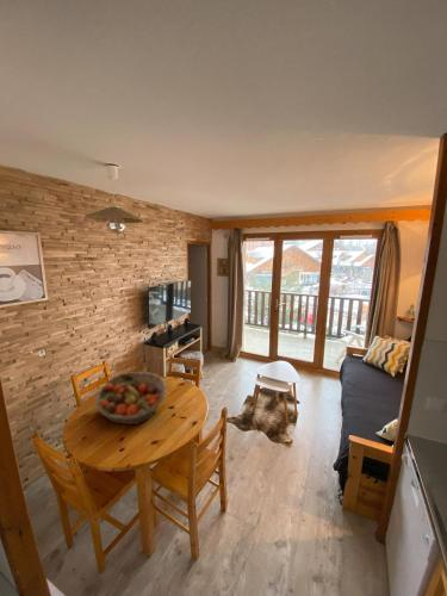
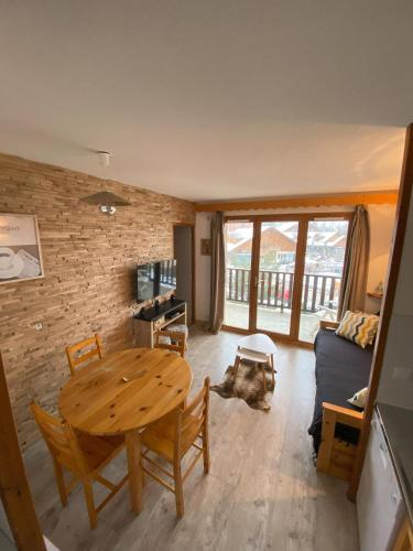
- fruit basket (131, 397)
